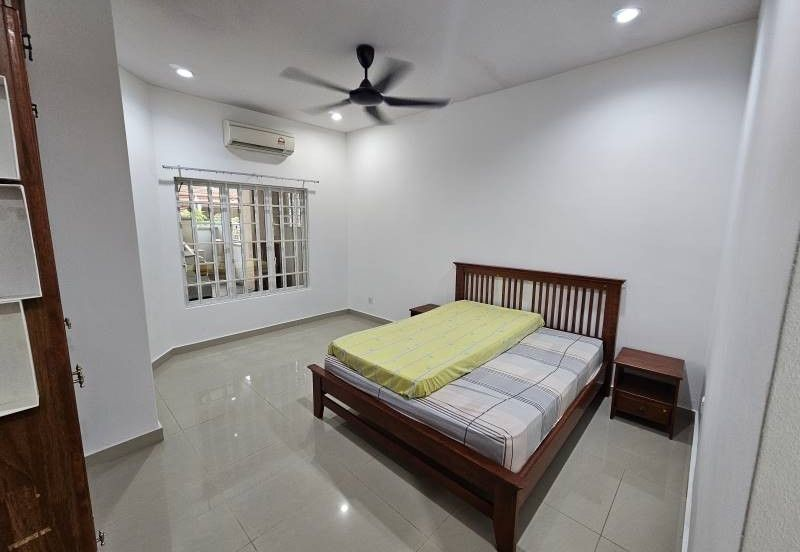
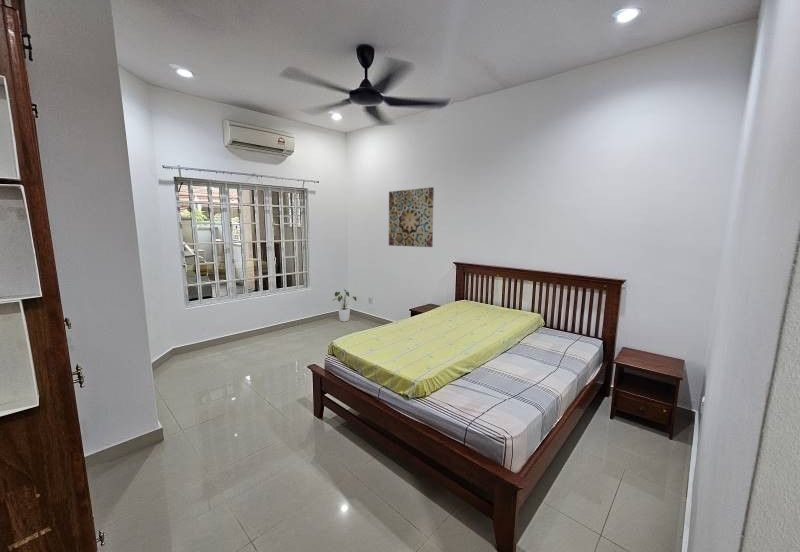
+ house plant (346, 304)
+ wall art (409, 218)
